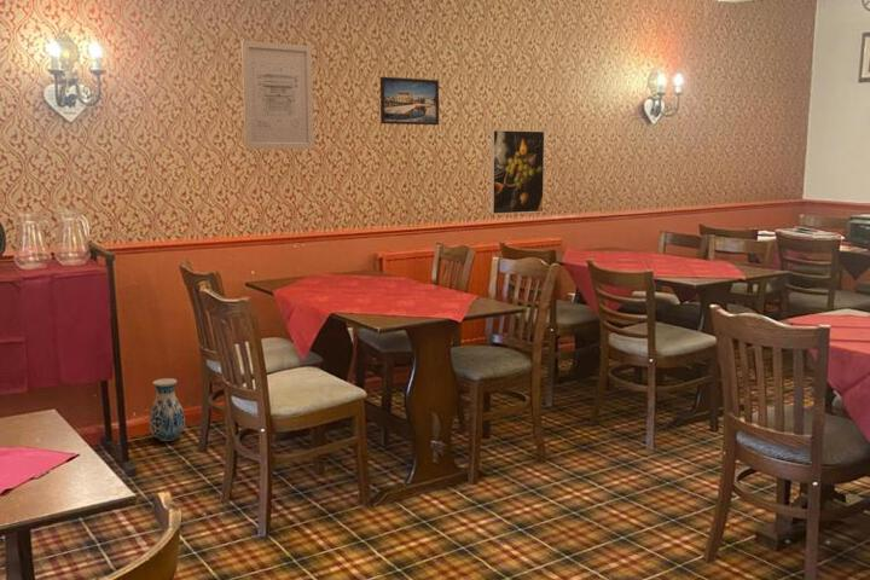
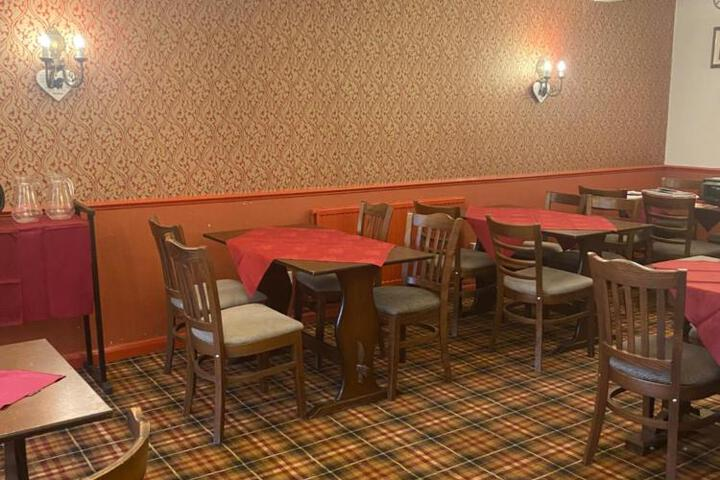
- wall art (278, 97)
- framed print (517, 172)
- vase (166, 410)
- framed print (410, 100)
